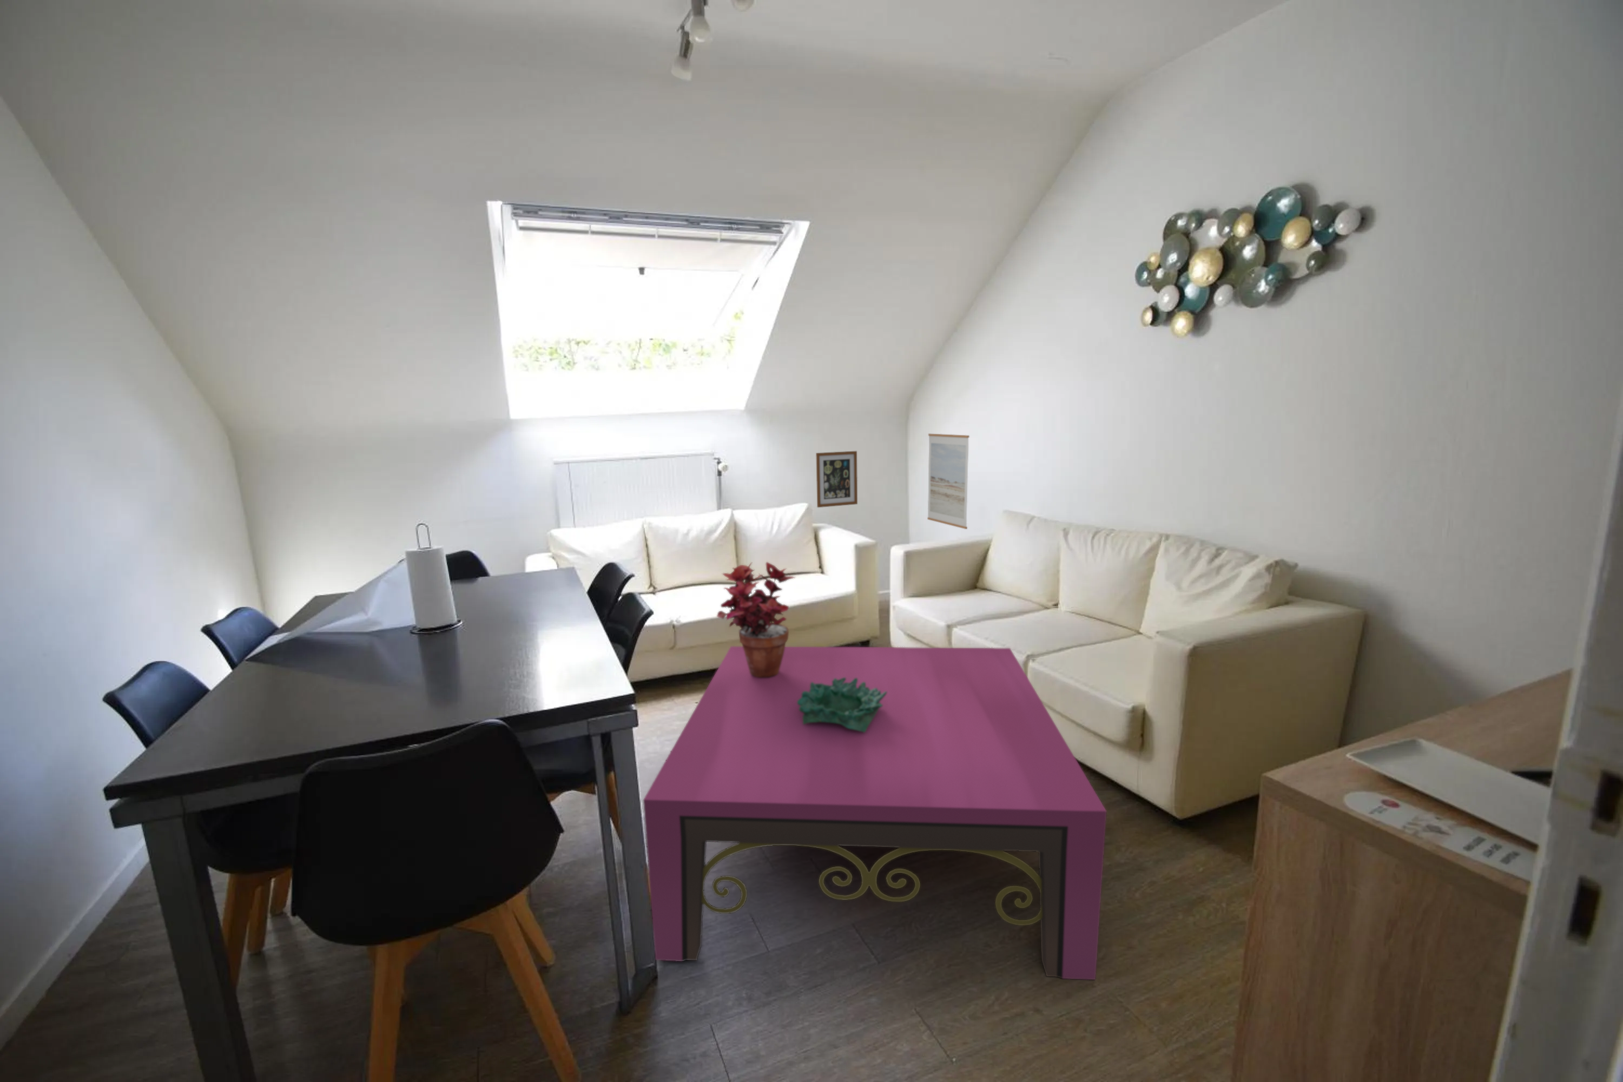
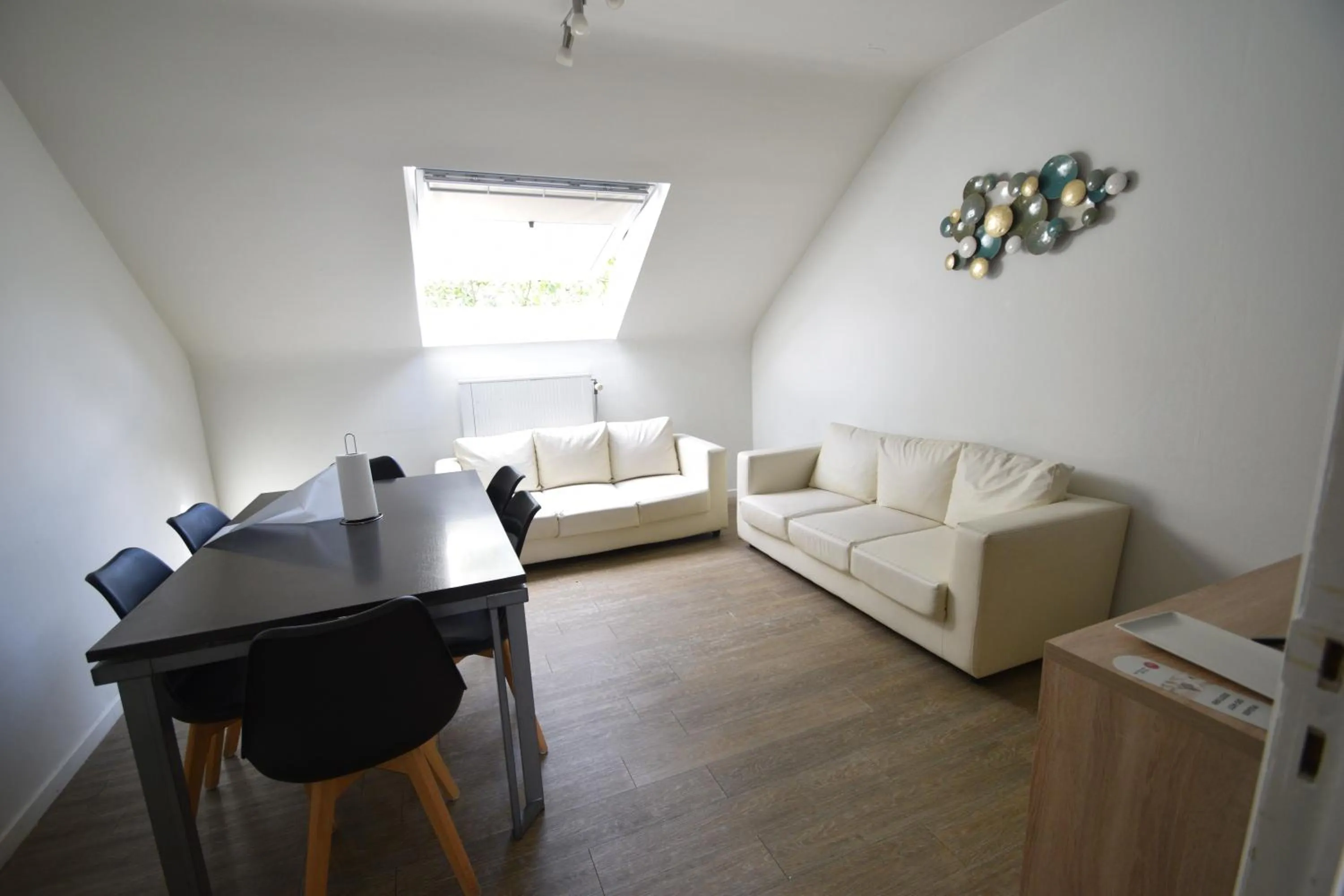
- wall art (837, 478)
- potted plant (757, 622)
- coffee table (868, 772)
- wall art (947, 479)
- decorative bowl (843, 703)
